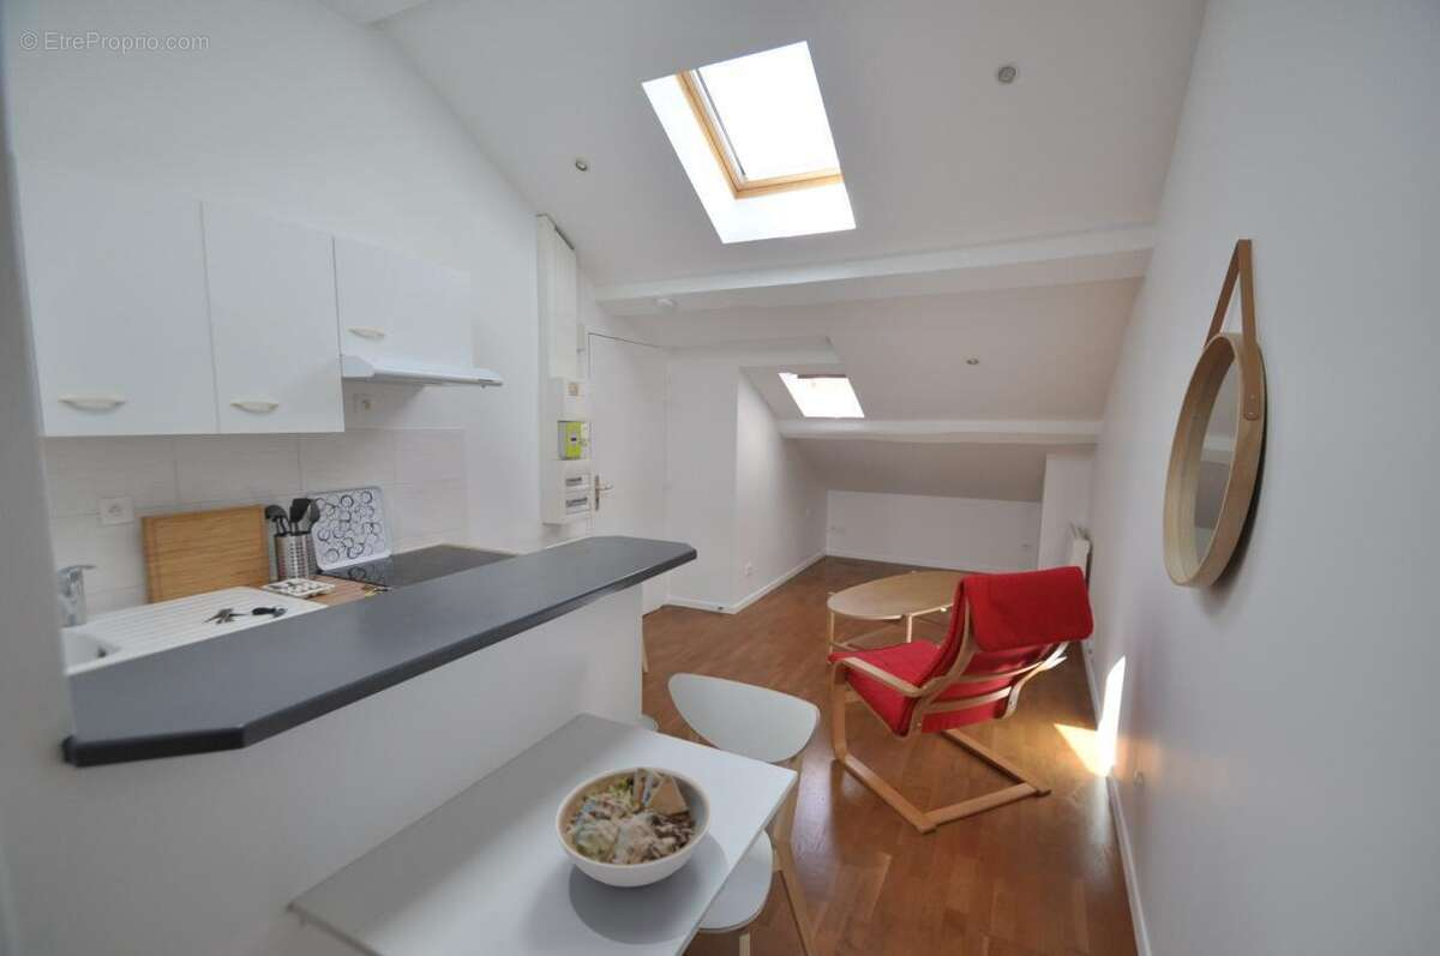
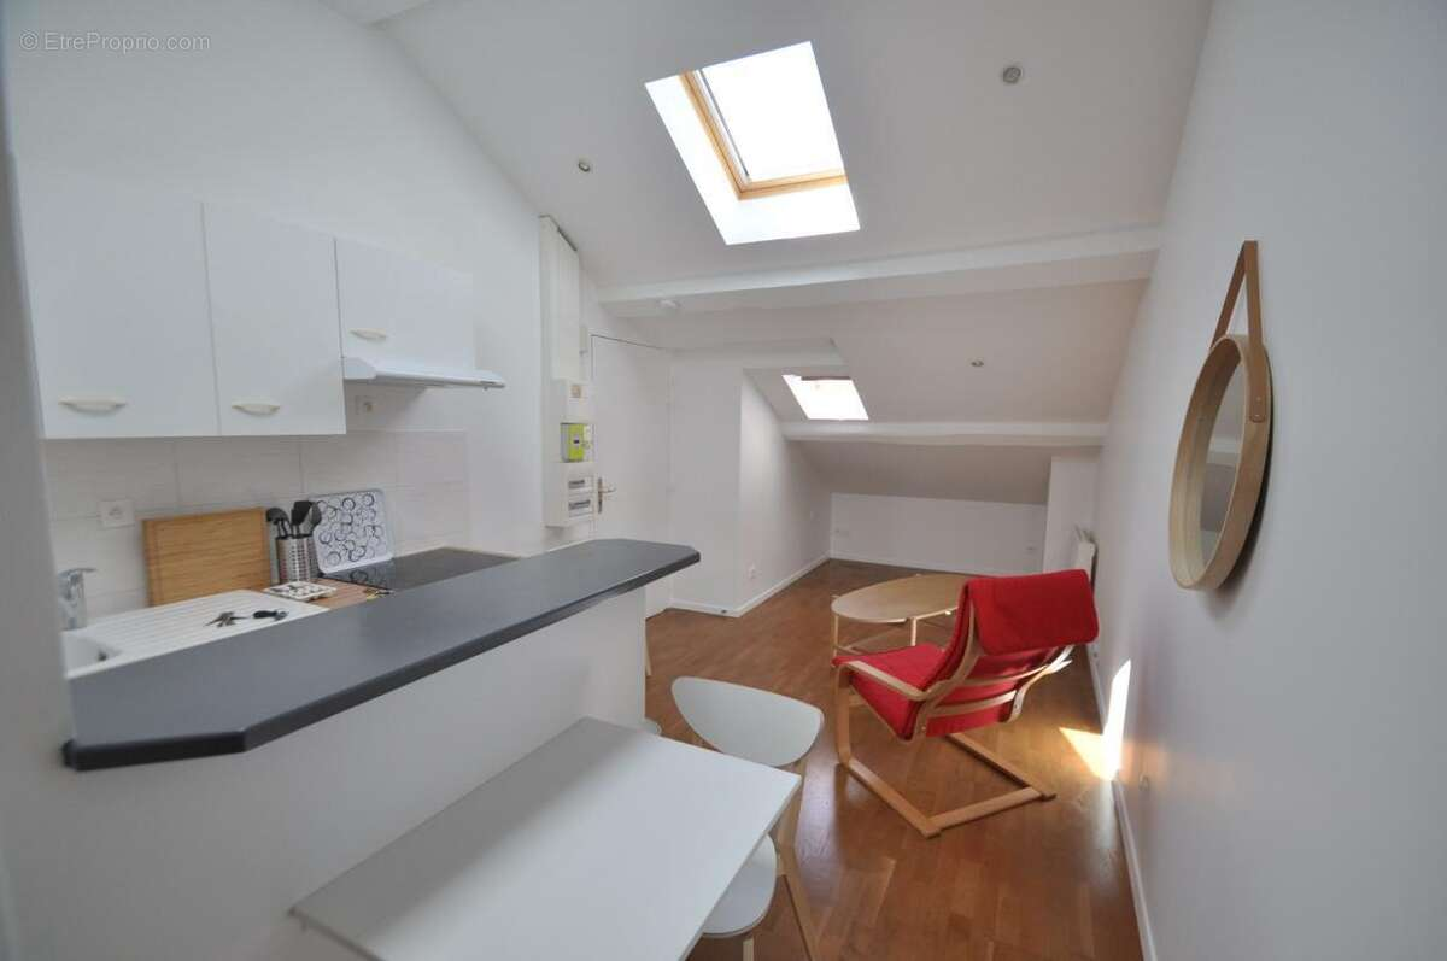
- bowl (635, 826)
